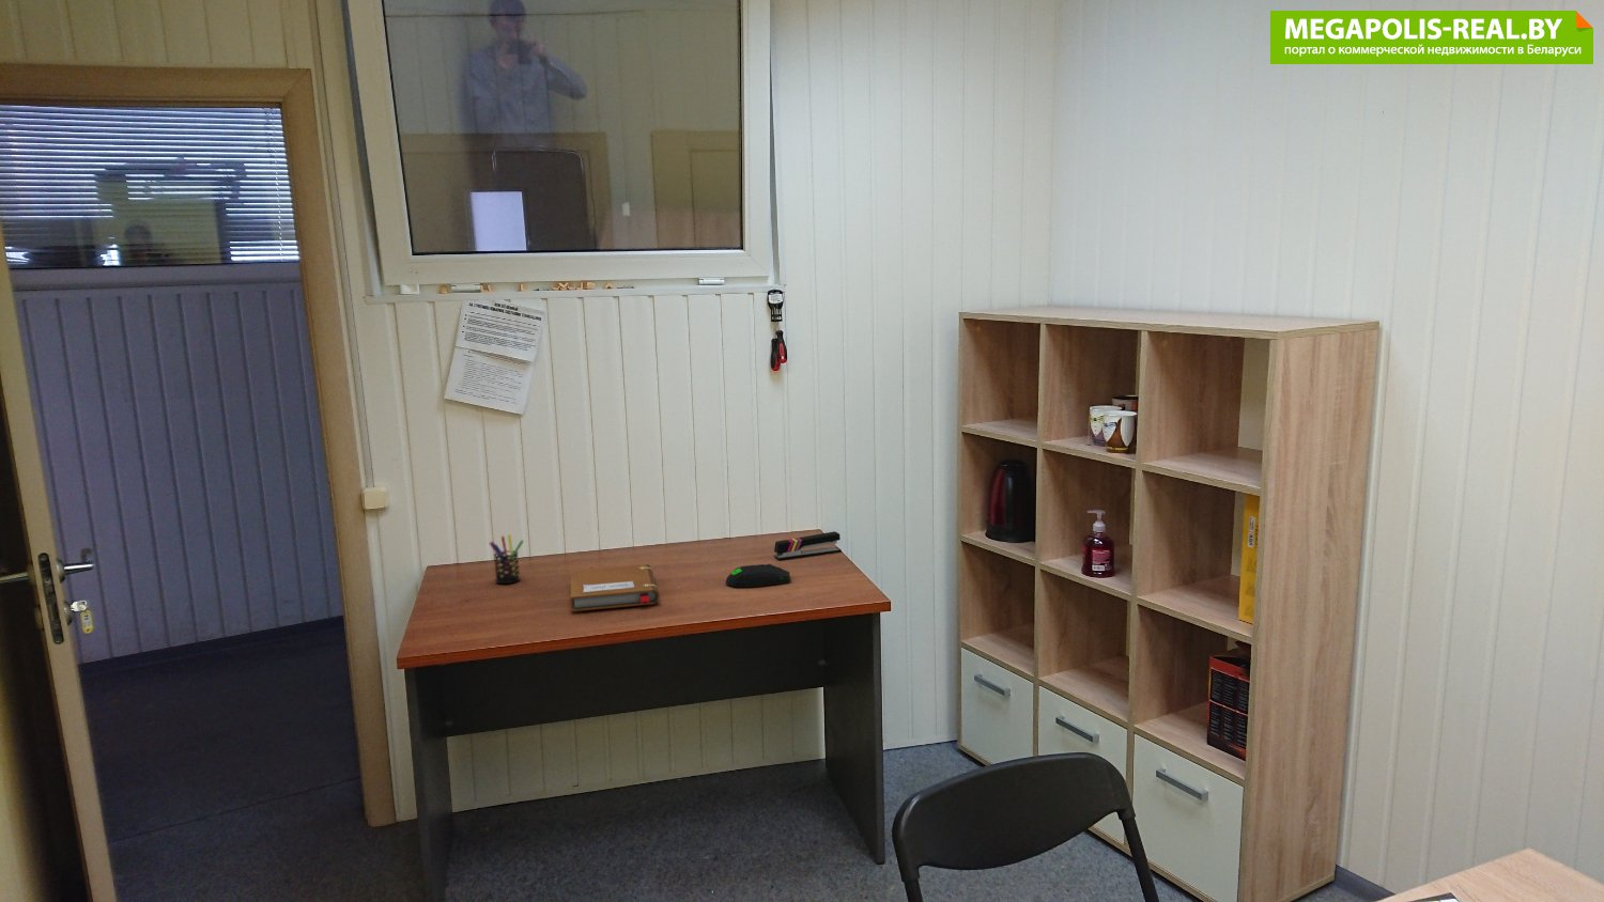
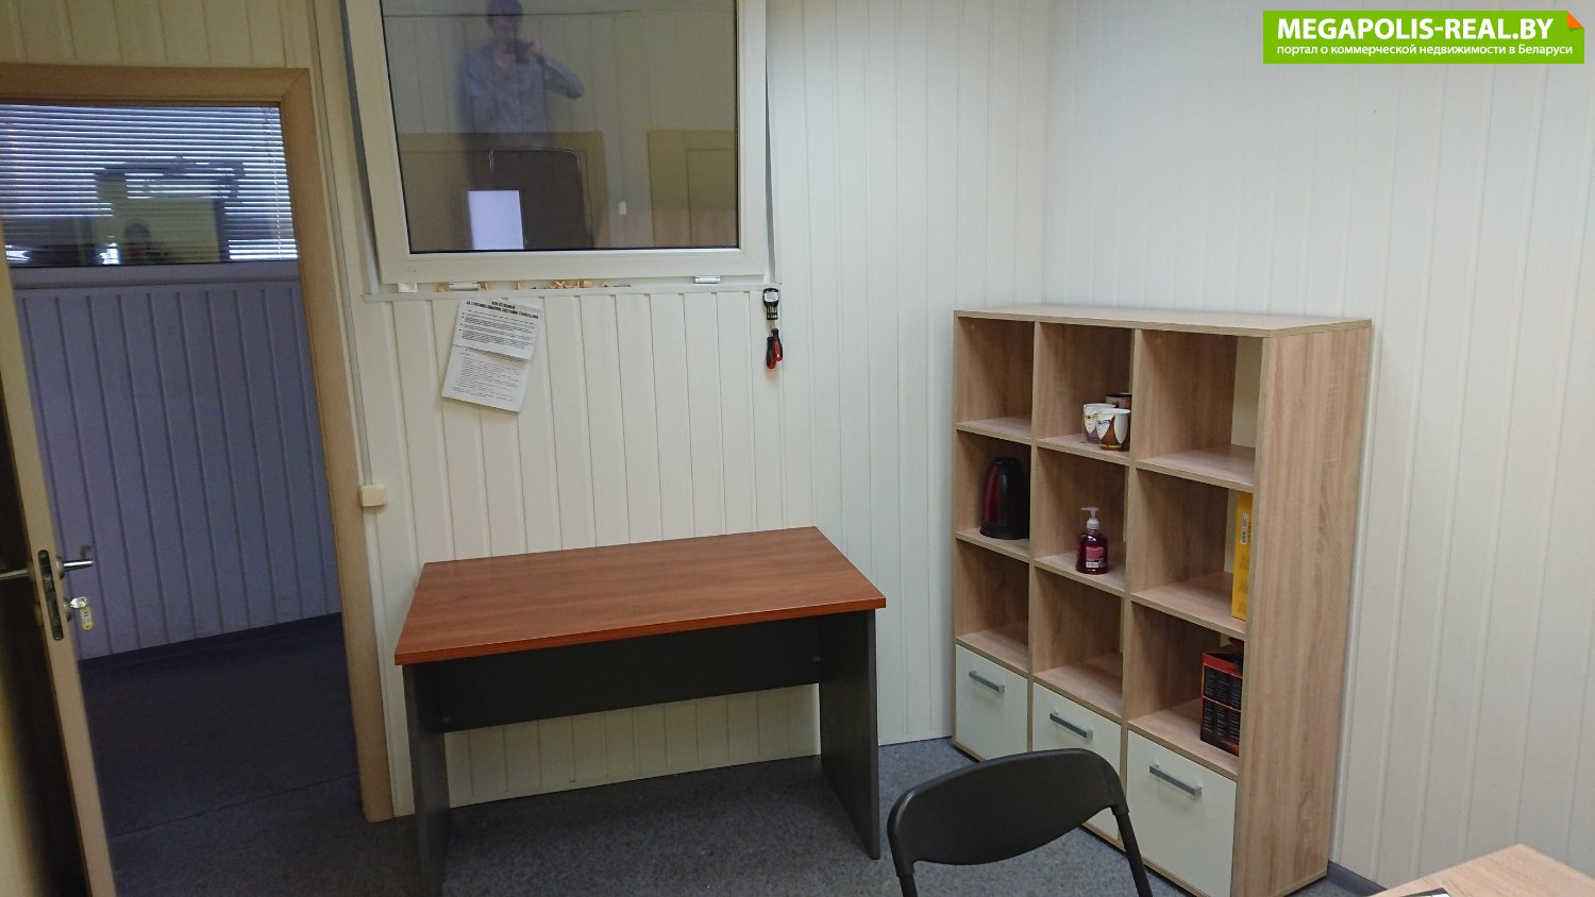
- notebook (614, 587)
- computer mouse (757, 572)
- pen holder (508, 557)
- stapler (808, 545)
